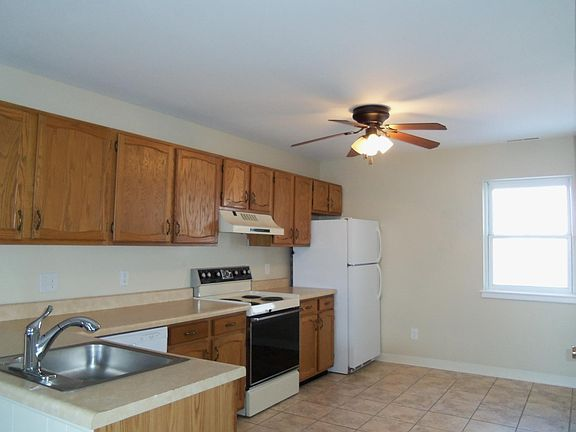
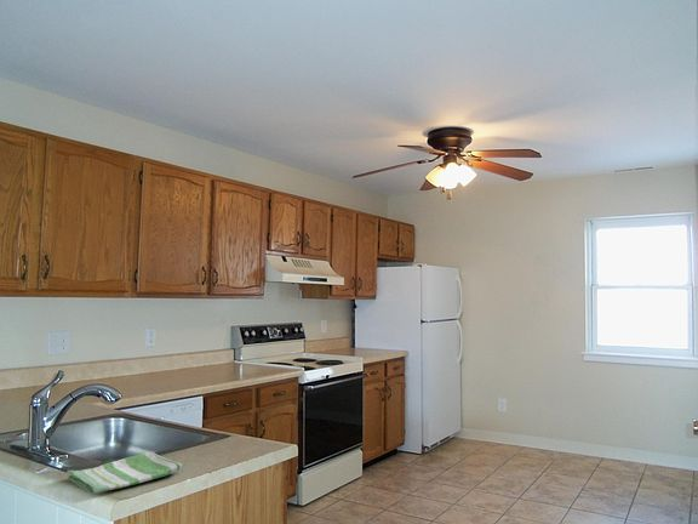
+ dish towel (125, 471)
